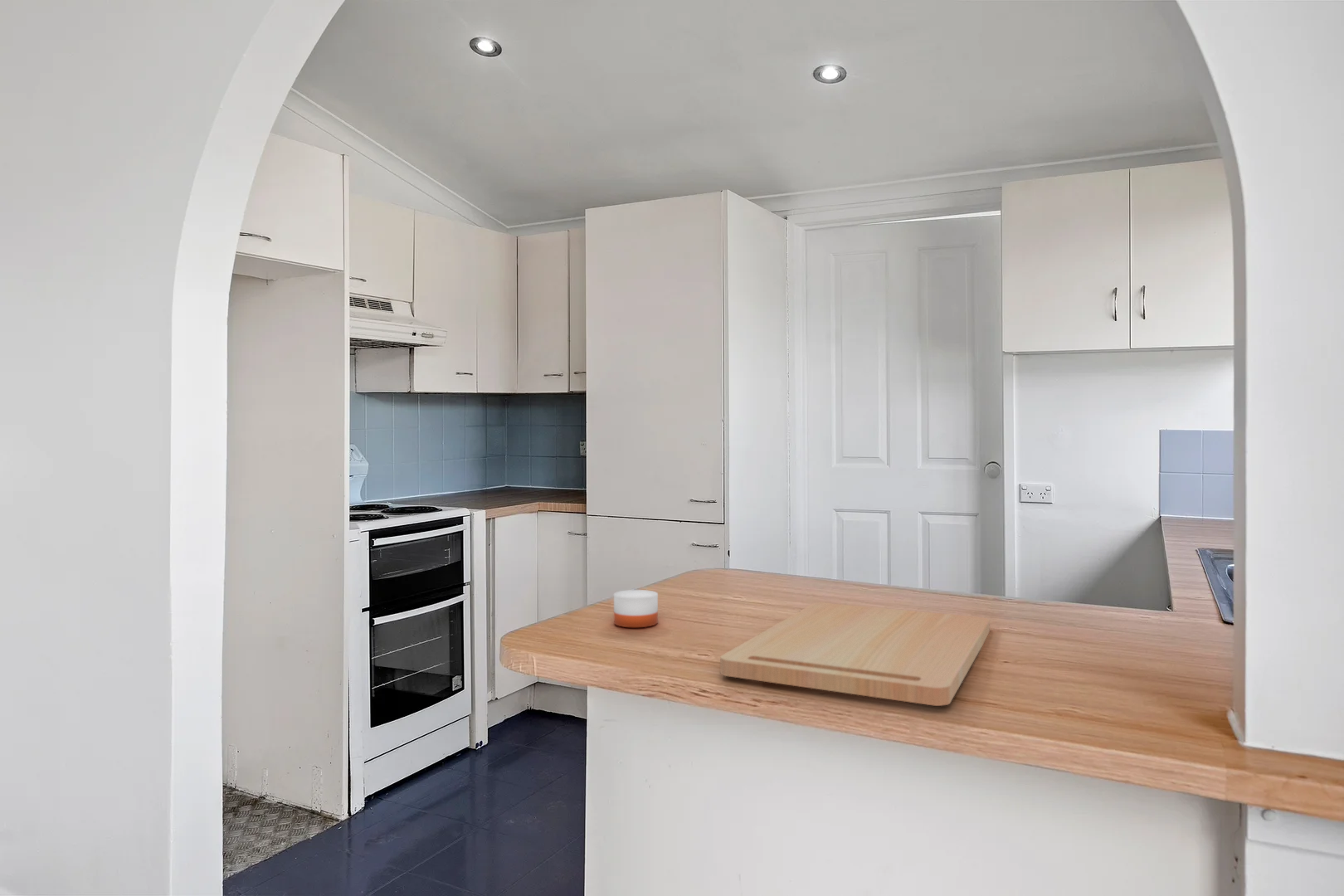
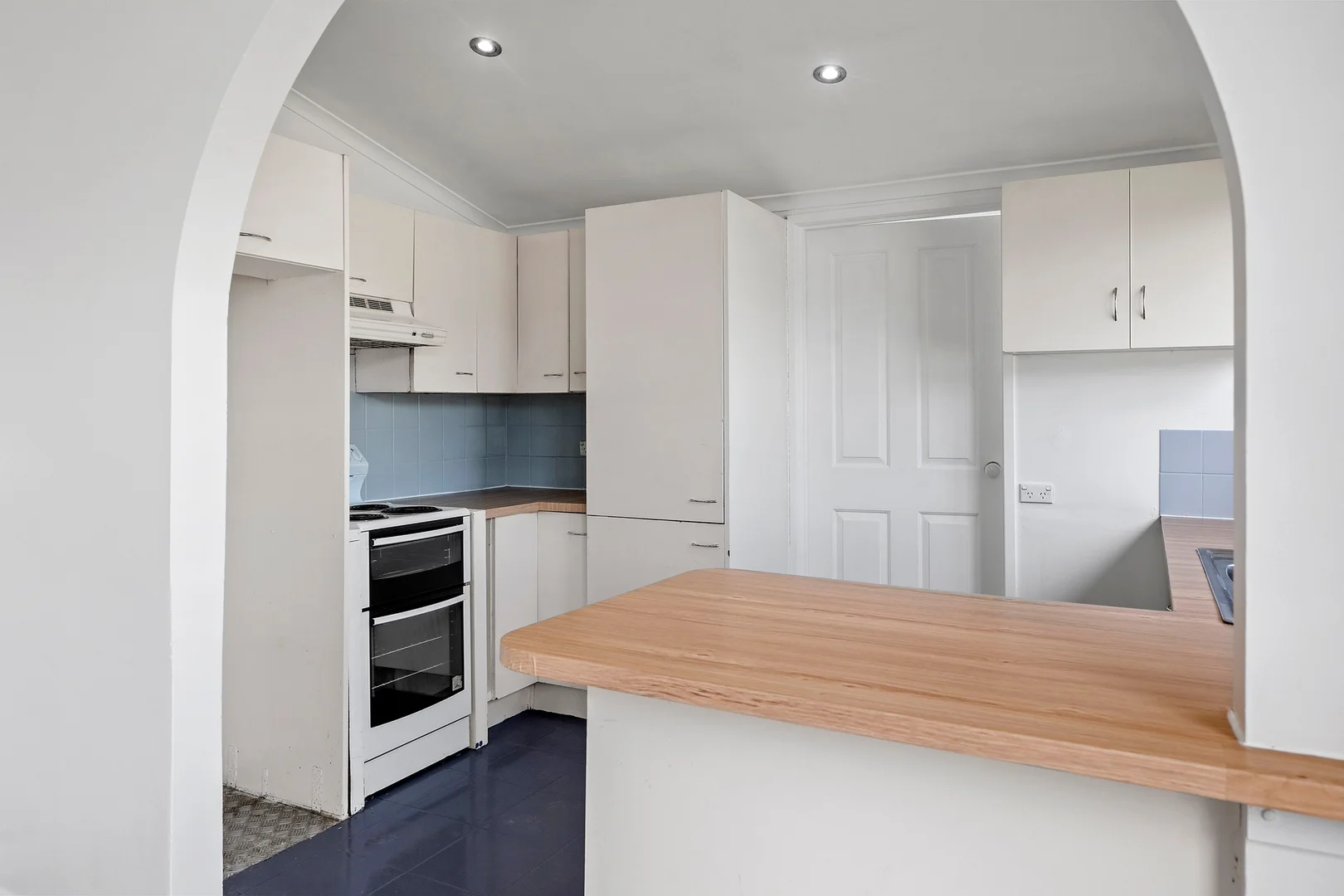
- cutting board (867, 643)
- candle (635, 592)
